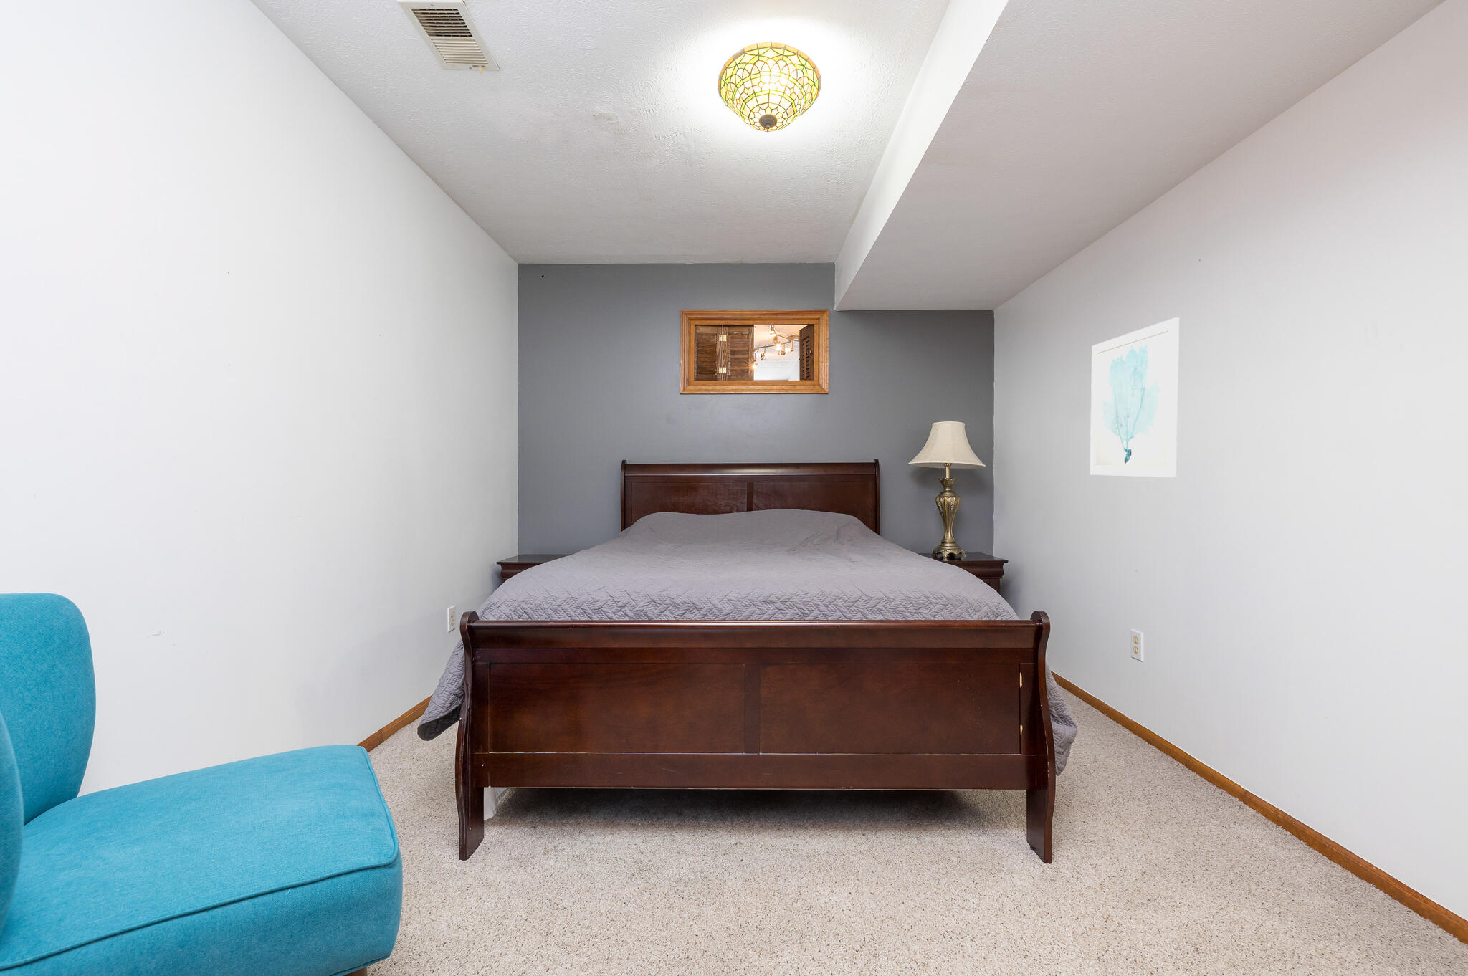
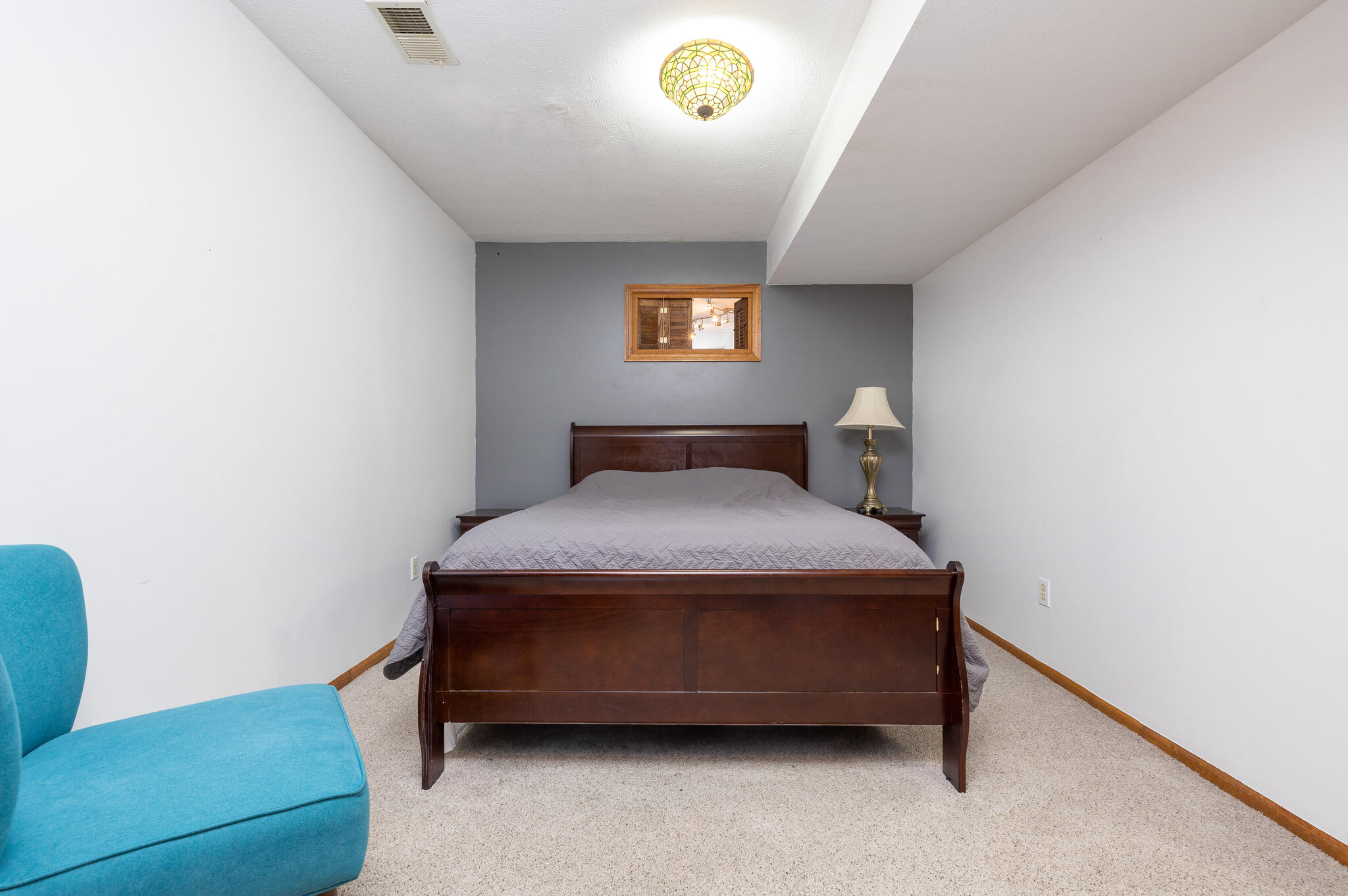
- wall art (1129, 404)
